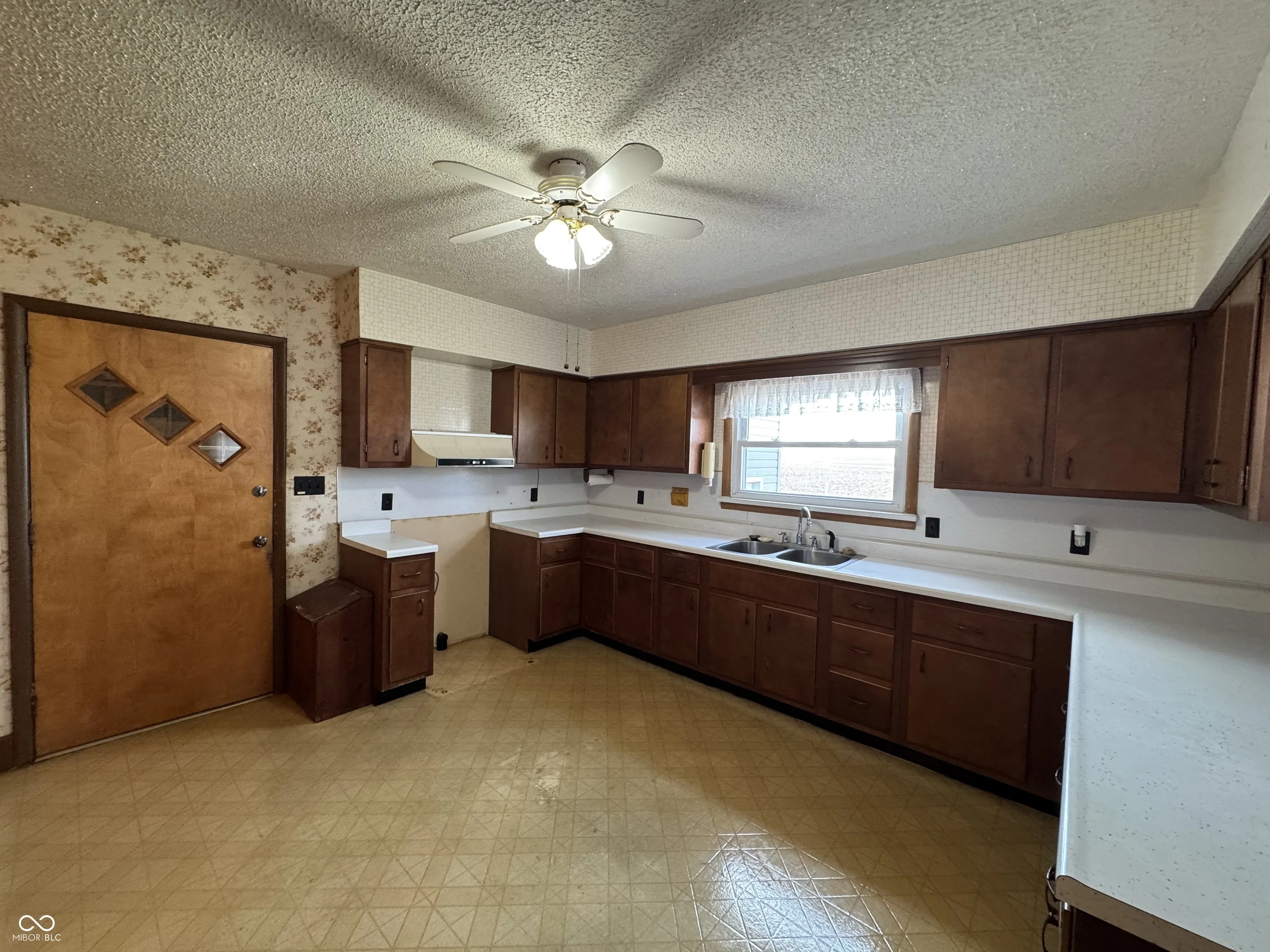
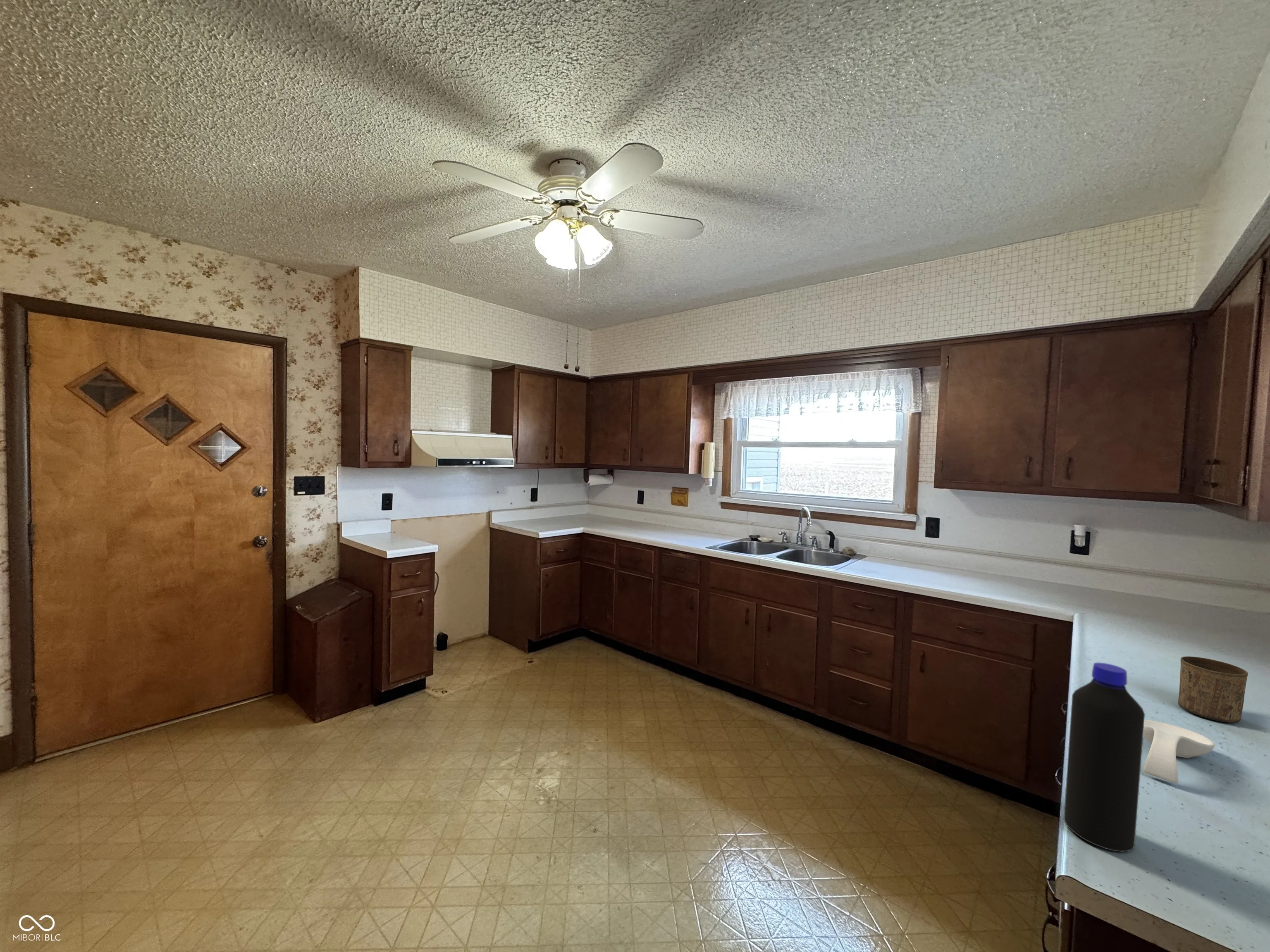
+ bottle (1103, 750)
+ cup (1211, 689)
+ spoon rest (1170, 742)
